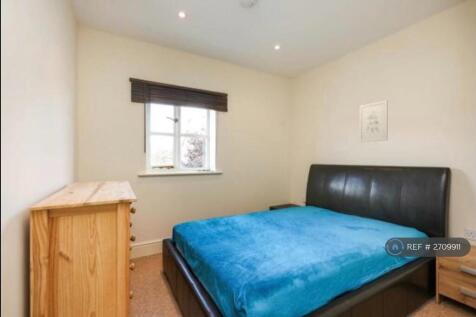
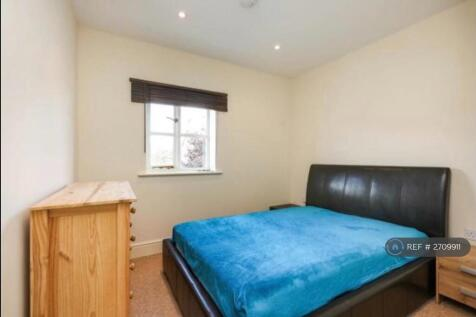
- wall art (372, 122)
